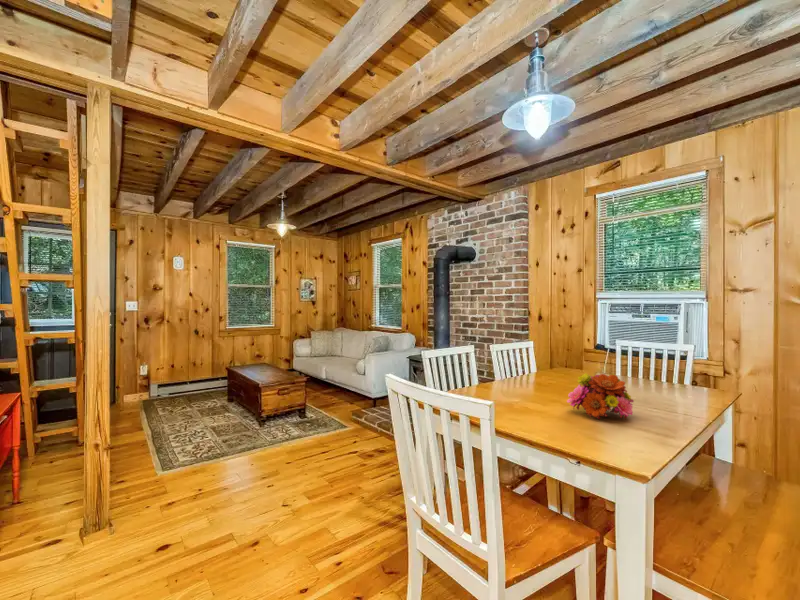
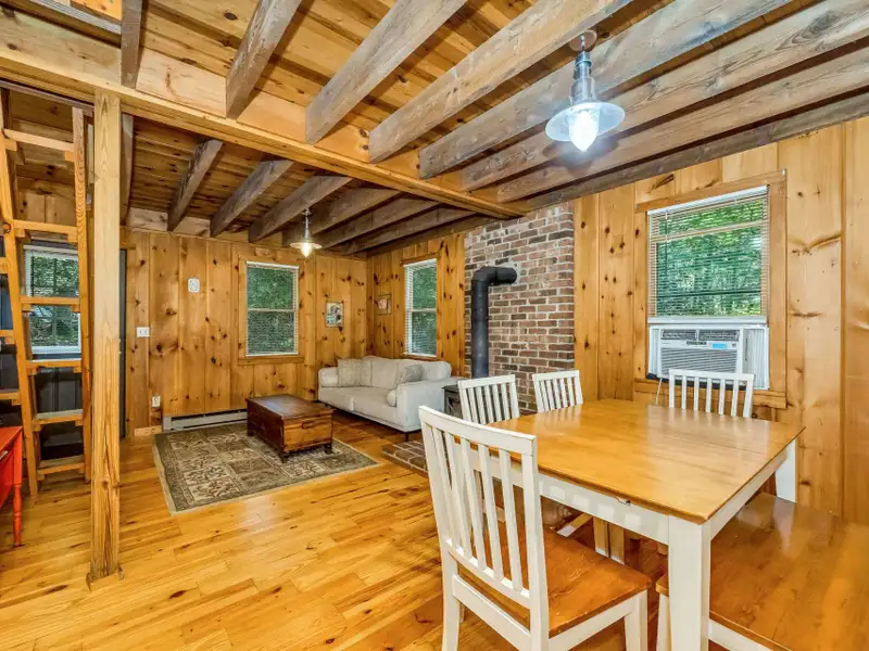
- flower bouquet (602, 393)
